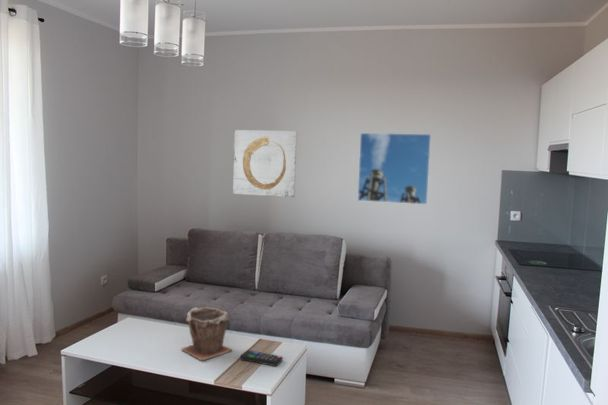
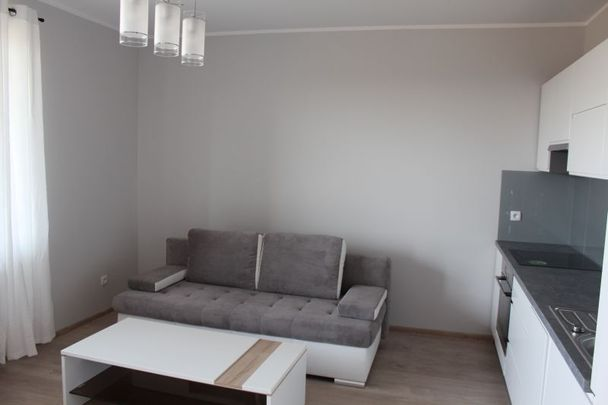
- remote control (261, 357)
- plant pot (206, 331)
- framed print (393, 168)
- wall art (264, 163)
